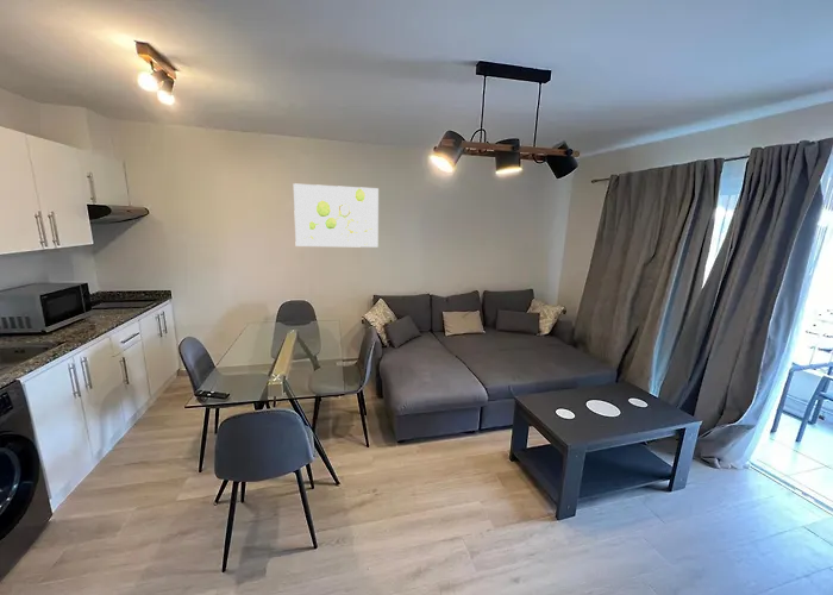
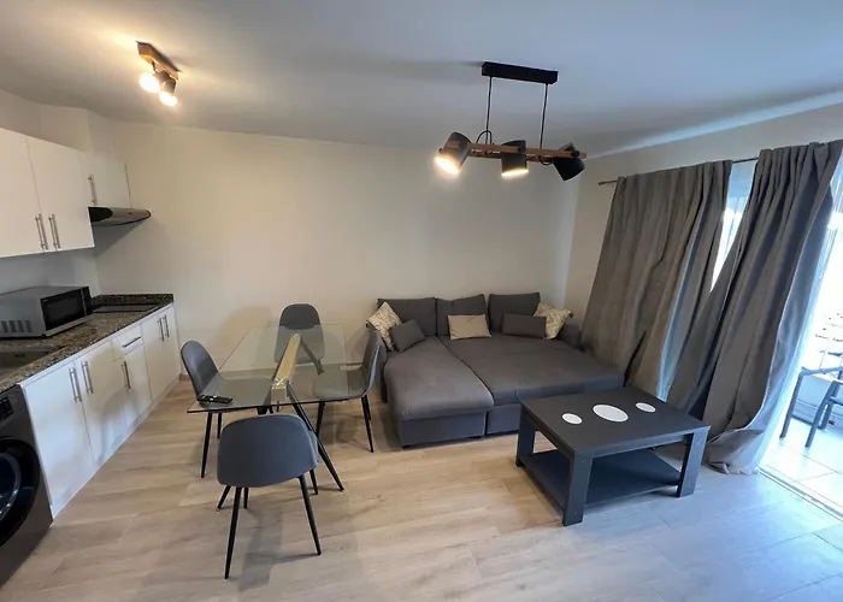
- wall art (337, 217)
